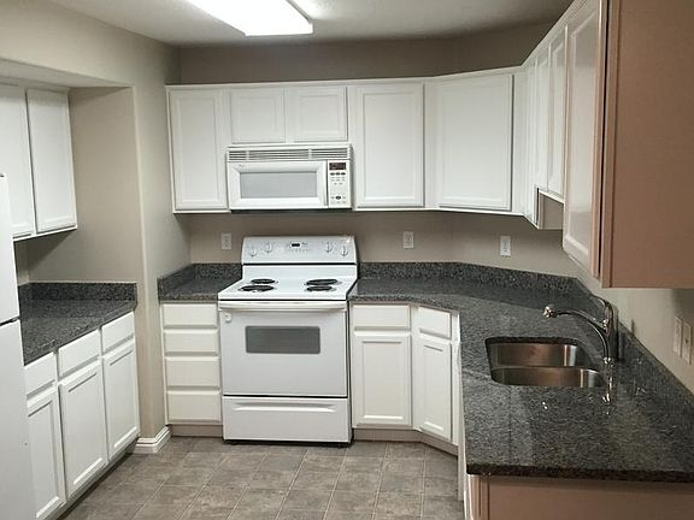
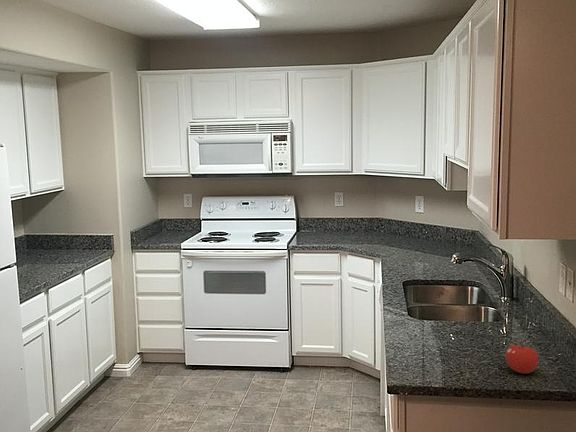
+ fruit (521, 357)
